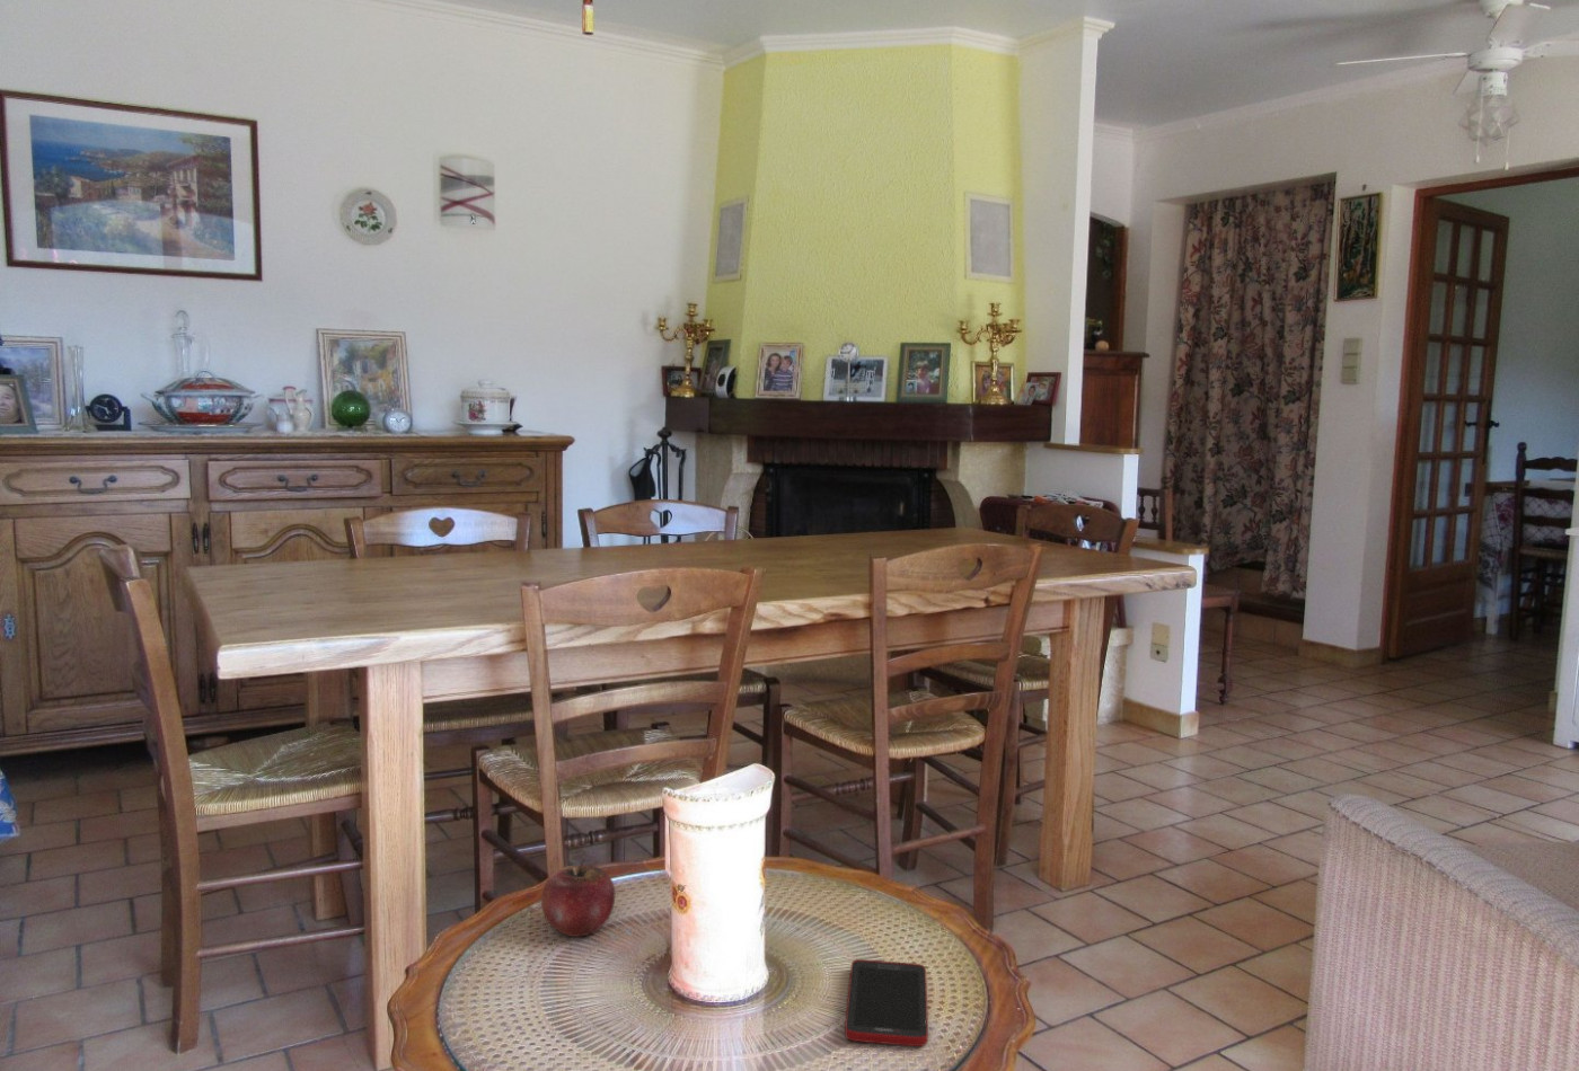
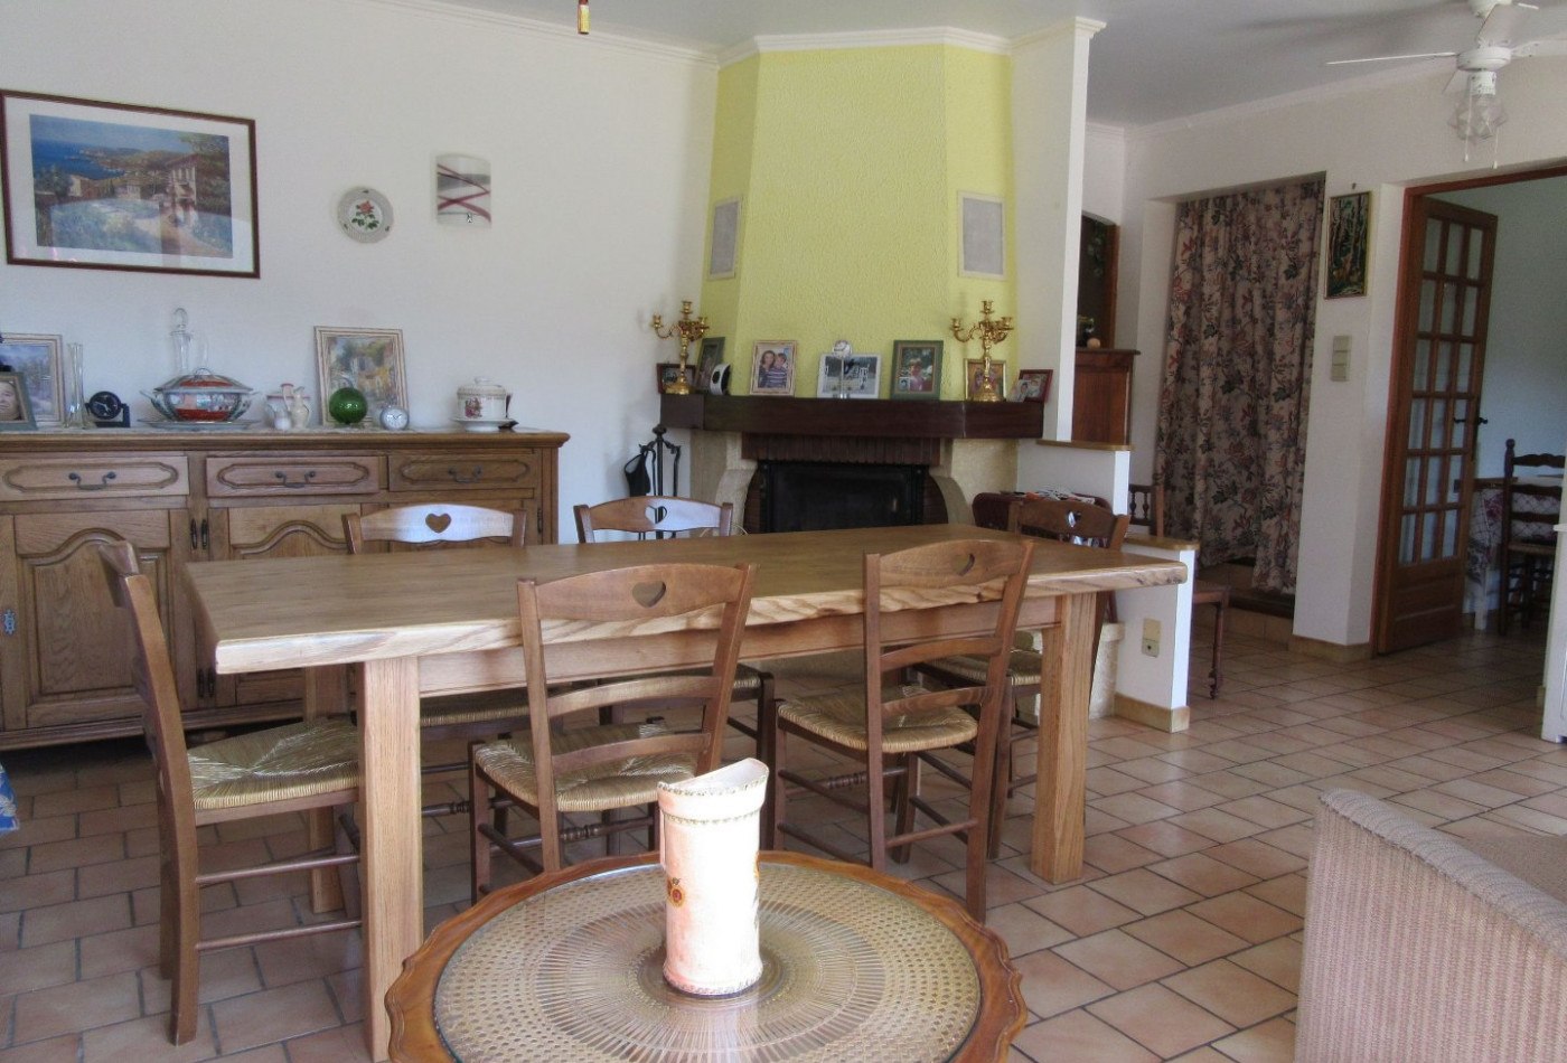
- apple (577, 894)
- cell phone (887, 1000)
